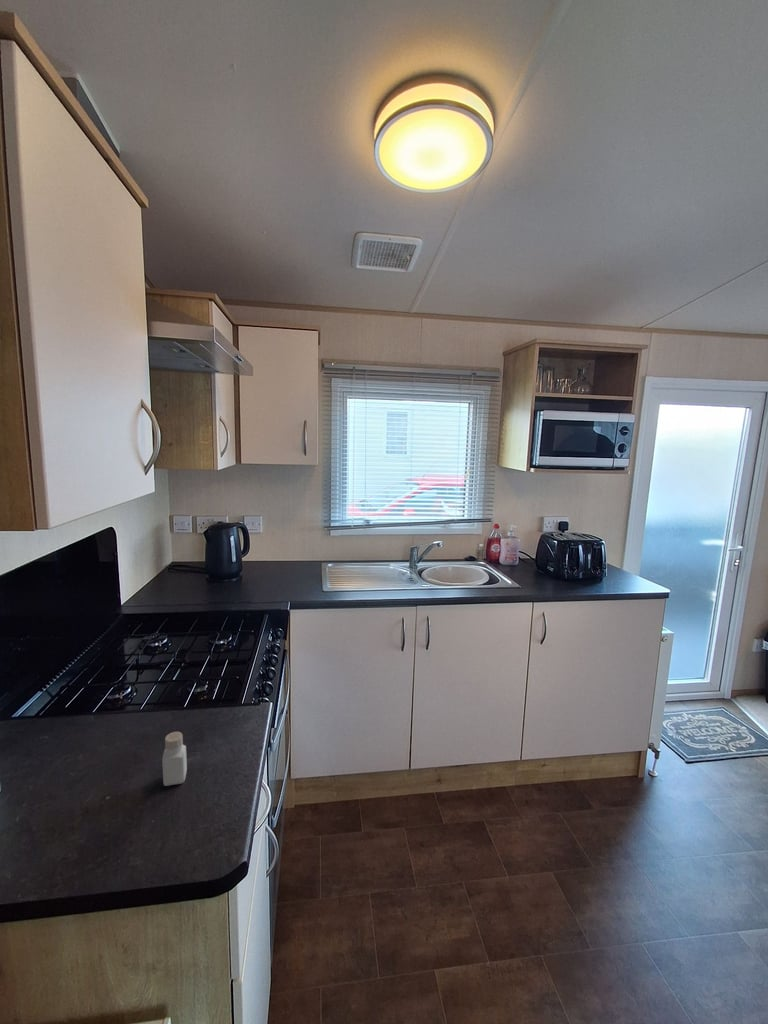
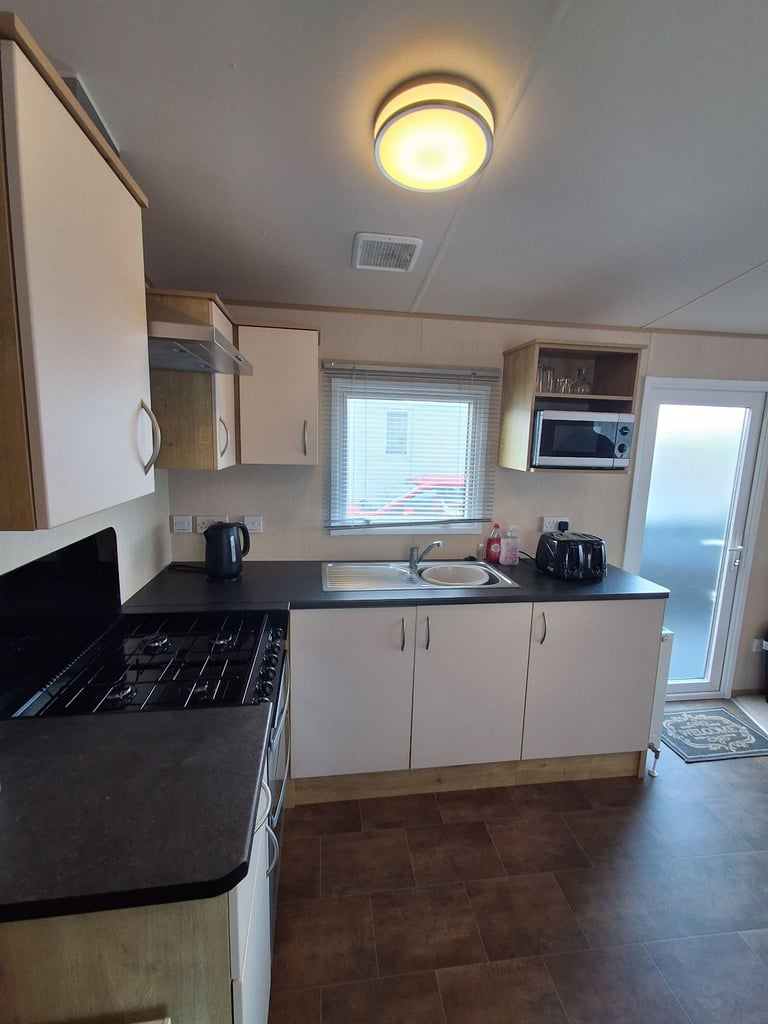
- pepper shaker (174, 757)
